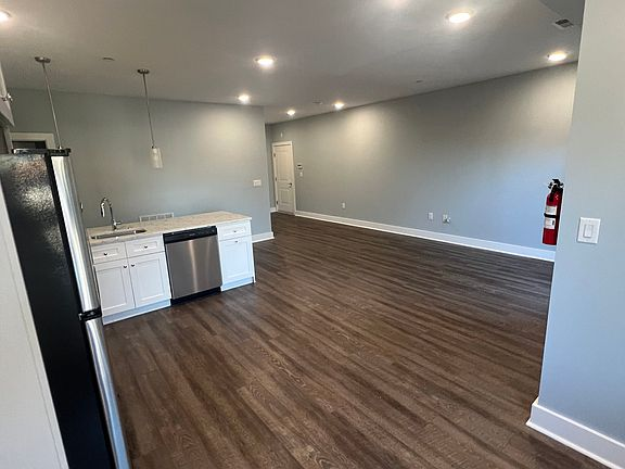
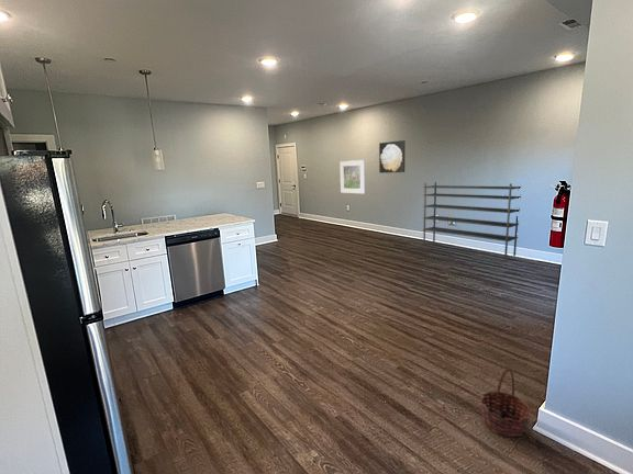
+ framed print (352, 177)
+ basket (504, 397)
+ wall art (391, 157)
+ shelving unit (466, 218)
